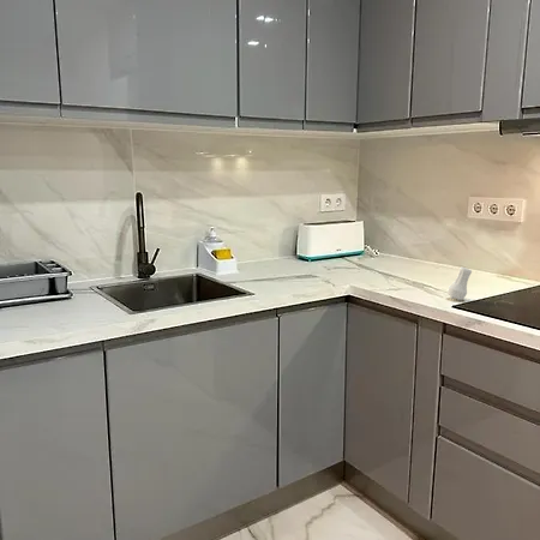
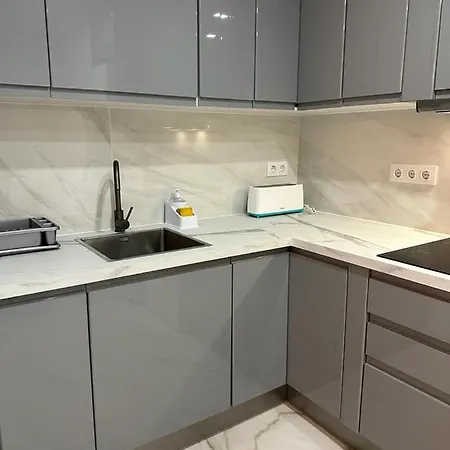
- vase (458, 282)
